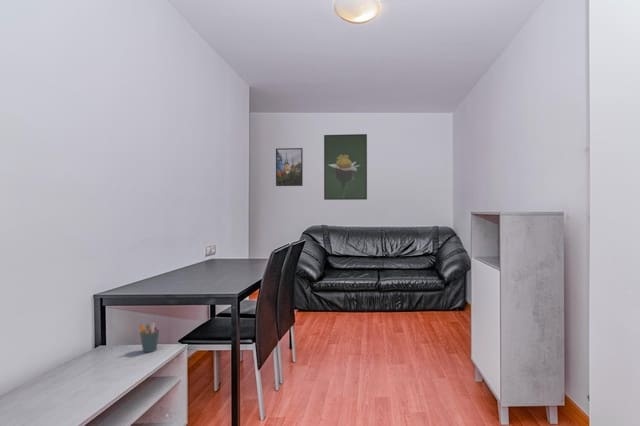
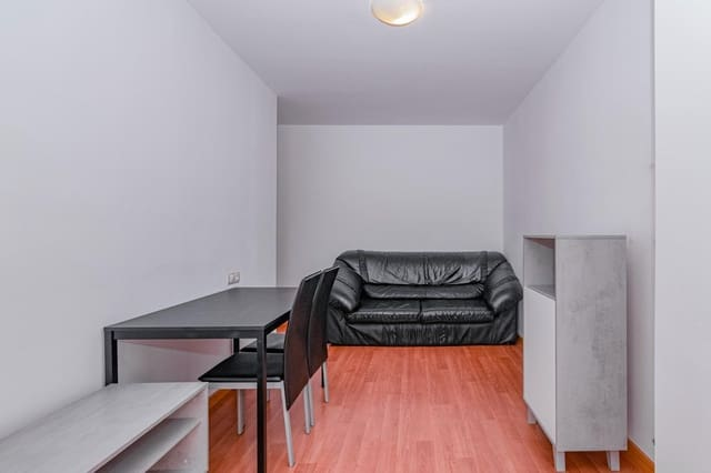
- pen holder (149, 335)
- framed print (289, 167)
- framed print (345, 167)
